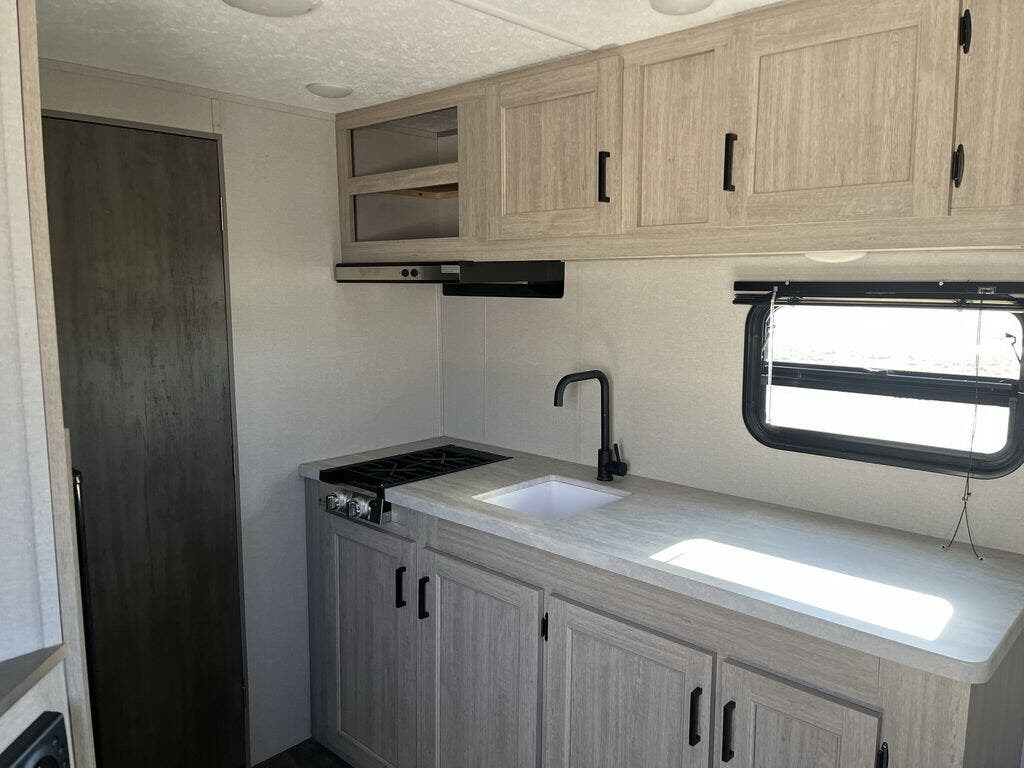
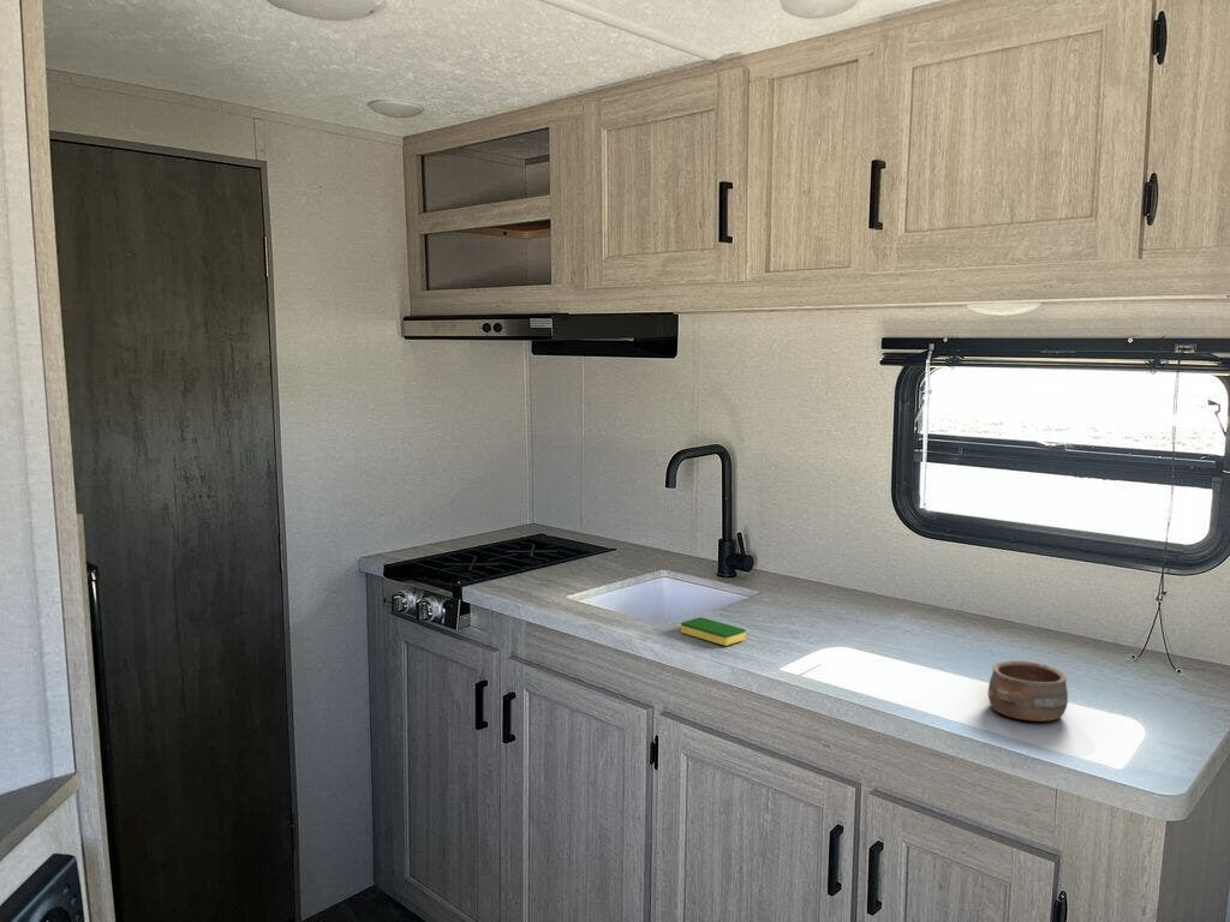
+ dish sponge (712, 630)
+ pottery (1027, 692)
